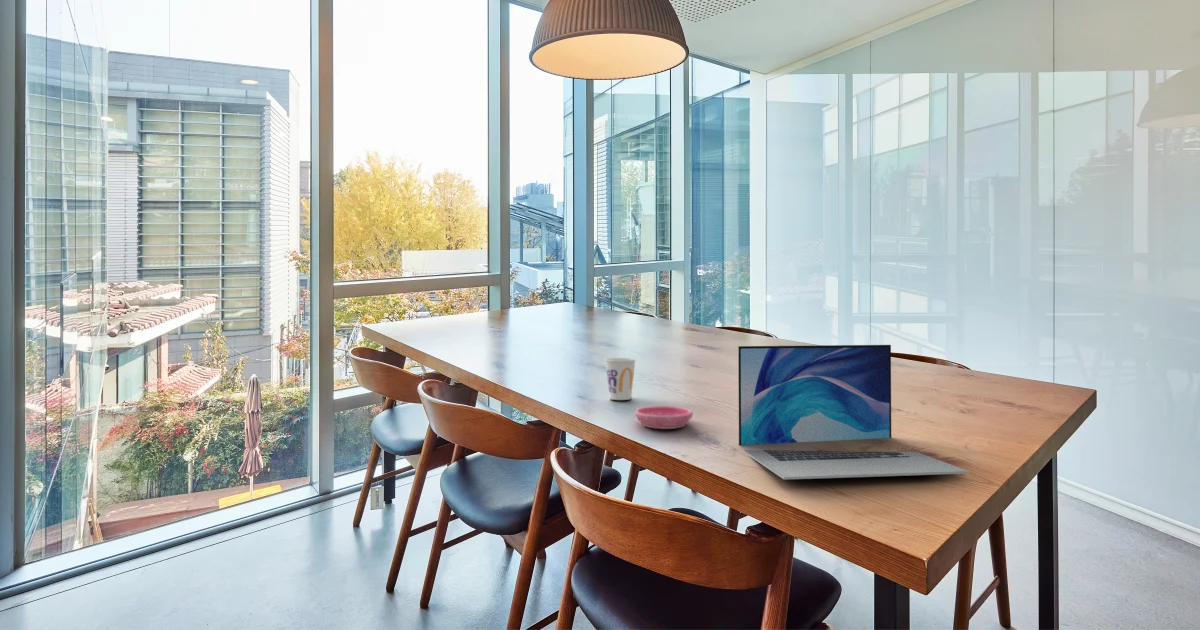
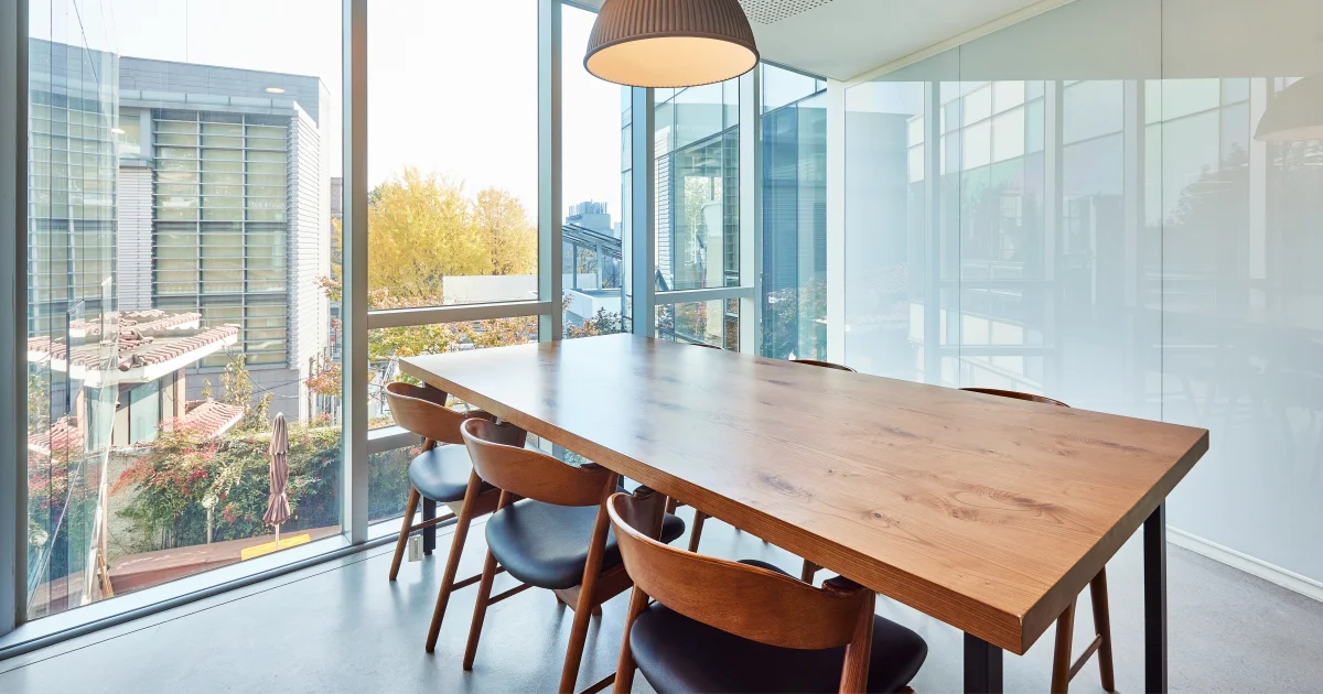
- laptop (843, 404)
- cup (620, 378)
- saucer (663, 417)
